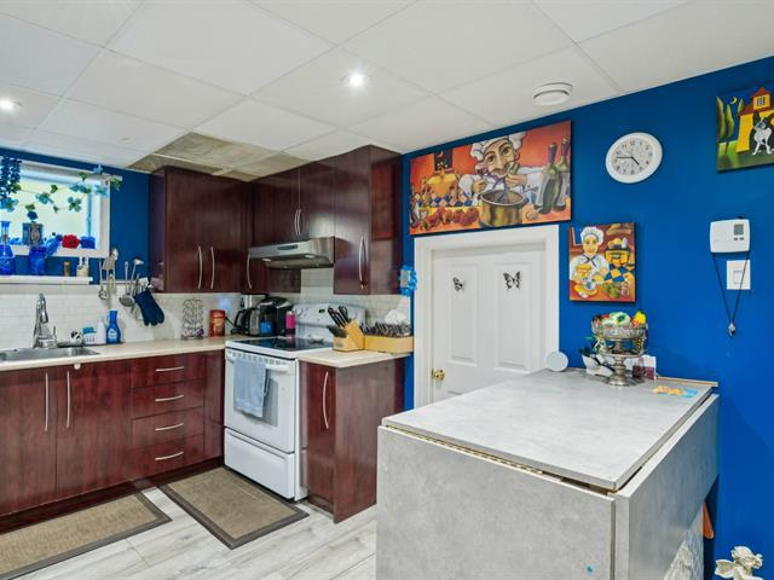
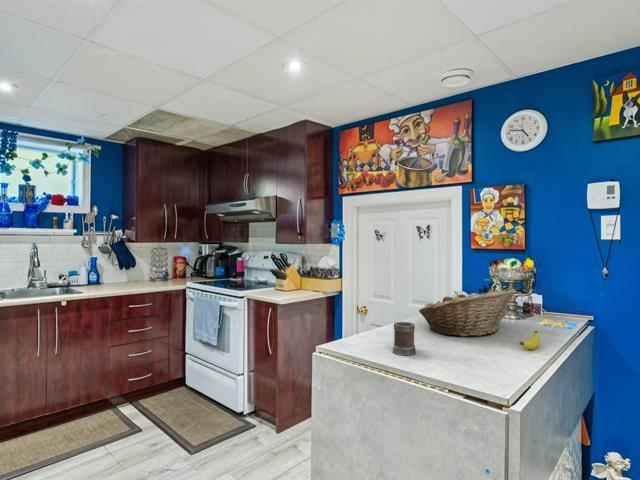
+ banana (532, 341)
+ fruit basket (467, 308)
+ mug (405, 337)
